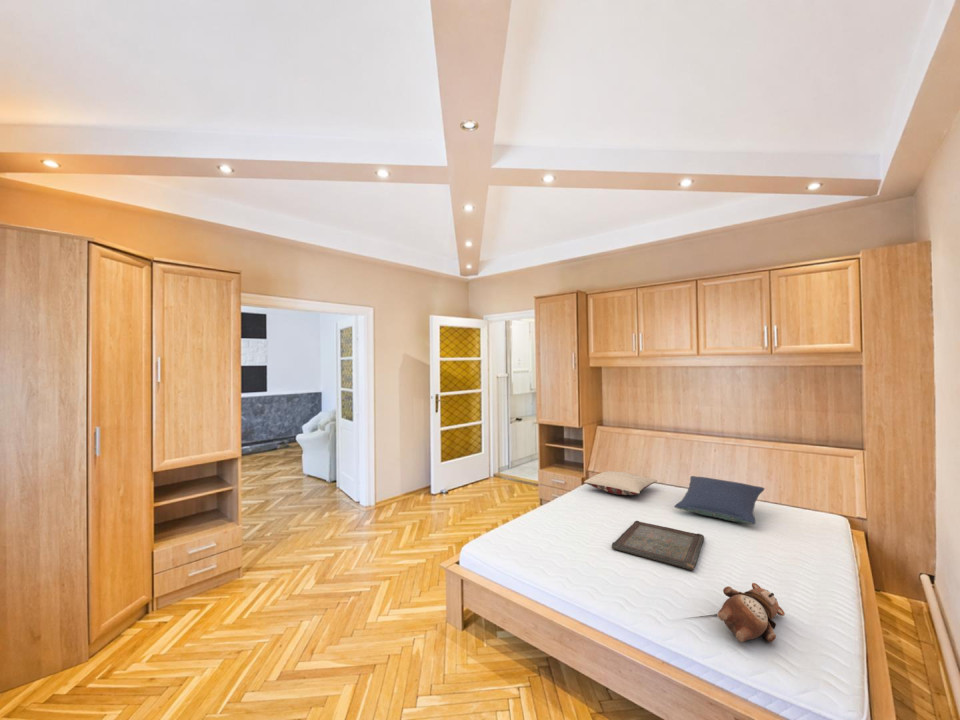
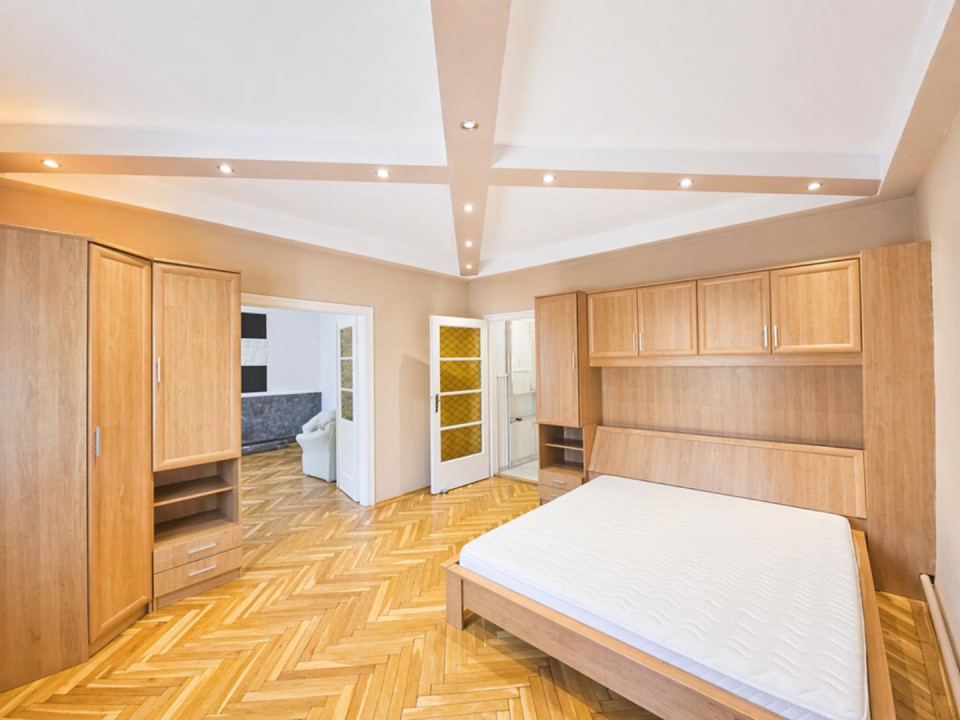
- teddy bear (753, 607)
- serving tray (660, 542)
- pillow (621, 481)
- pillow (719, 497)
